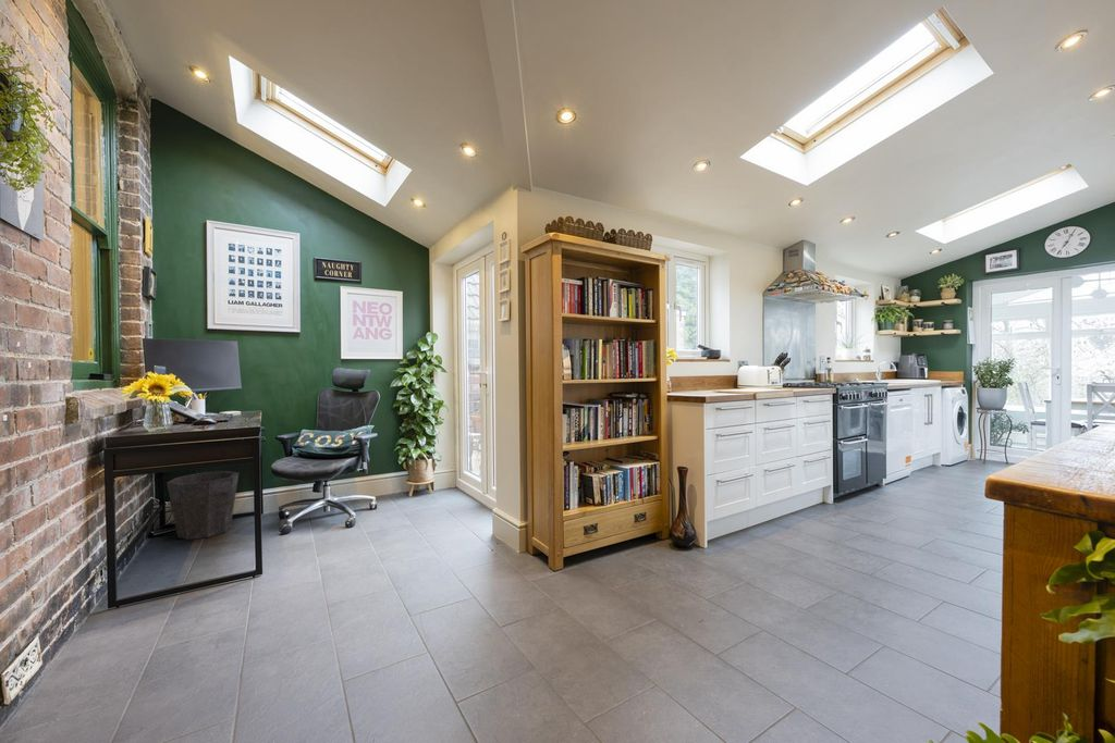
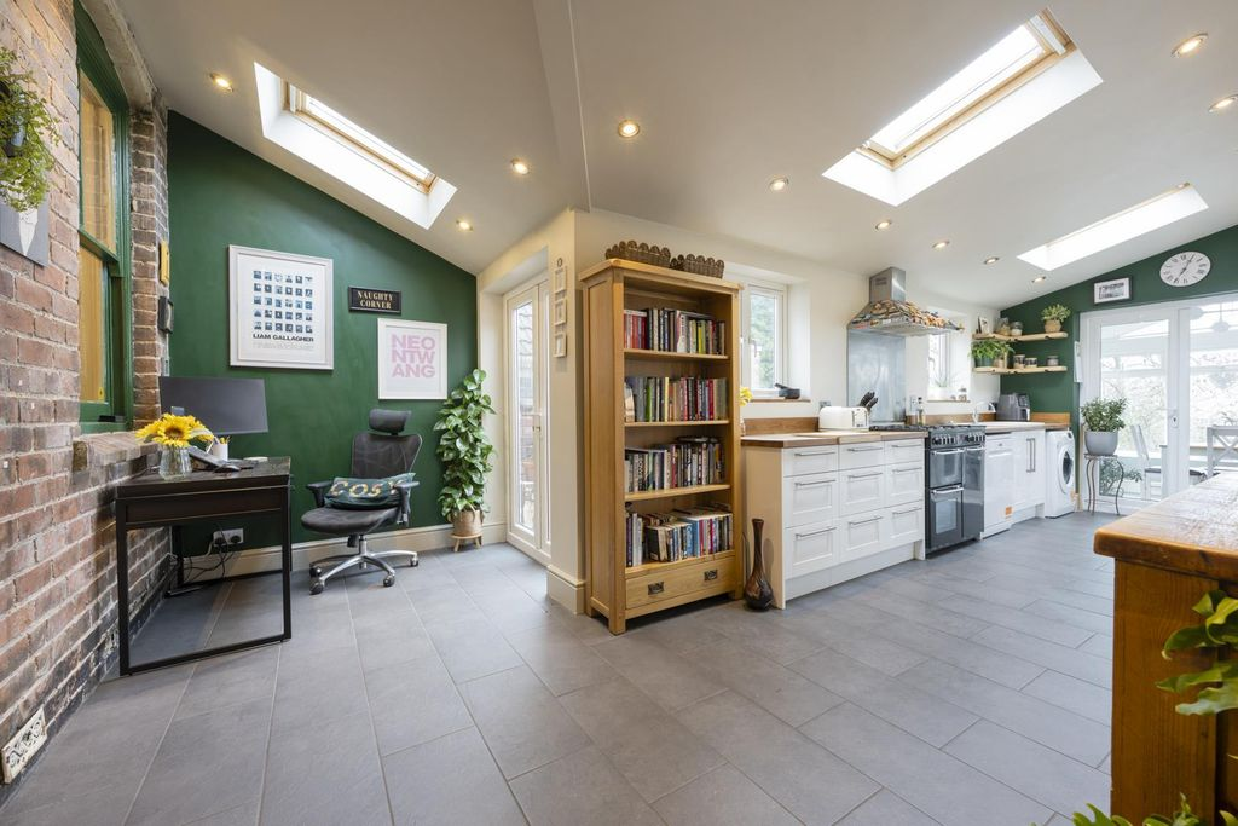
- waste bin (205, 504)
